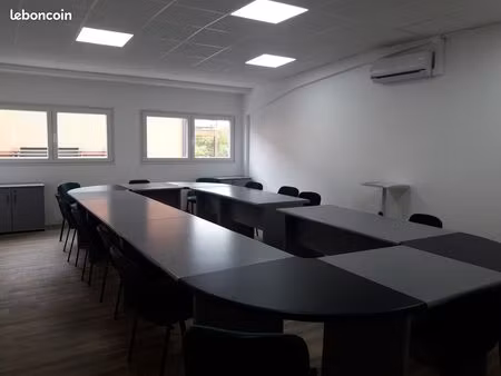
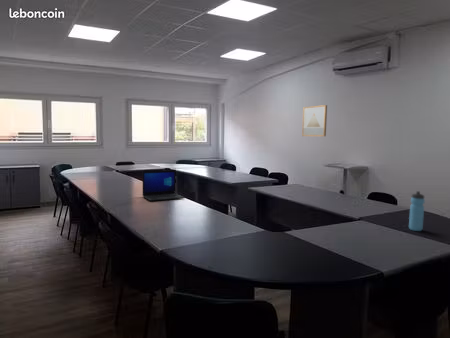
+ wall art (314, 121)
+ water bottle (416, 210)
+ laptop (163, 184)
